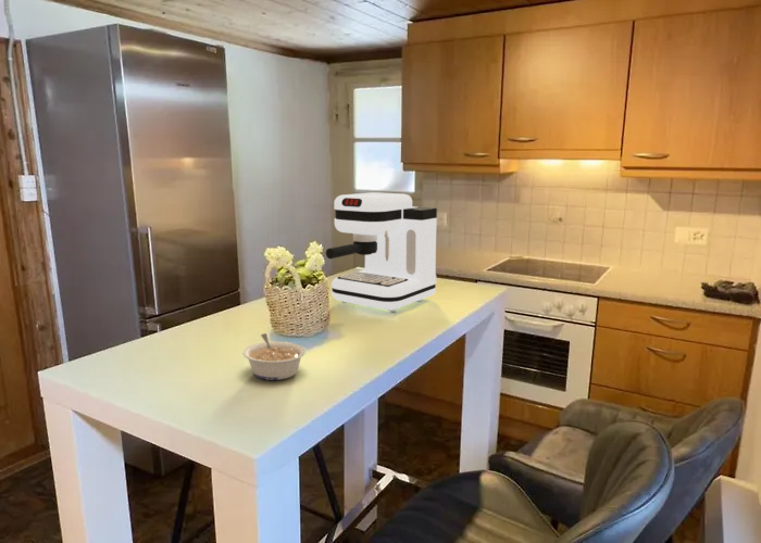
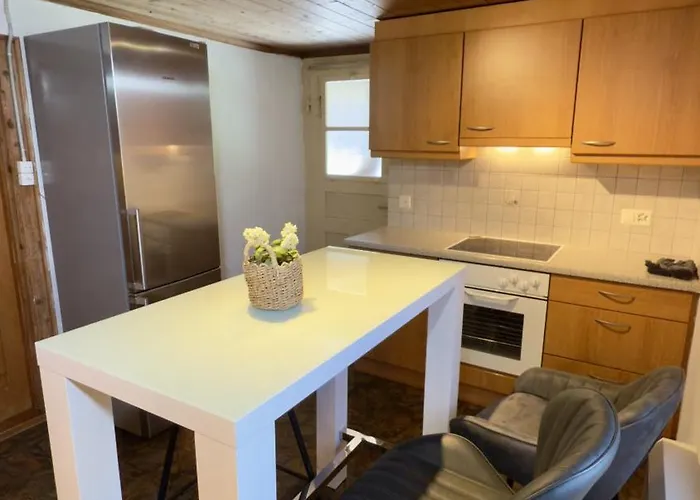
- legume (272, 358)
- coffee maker (380, 249)
